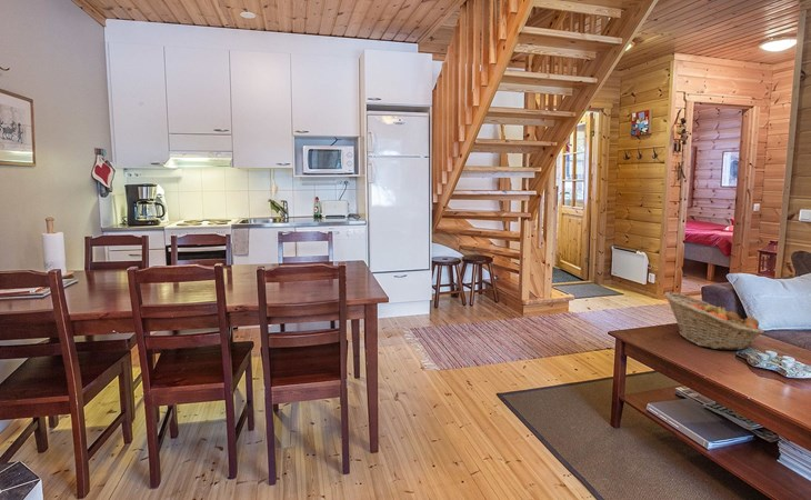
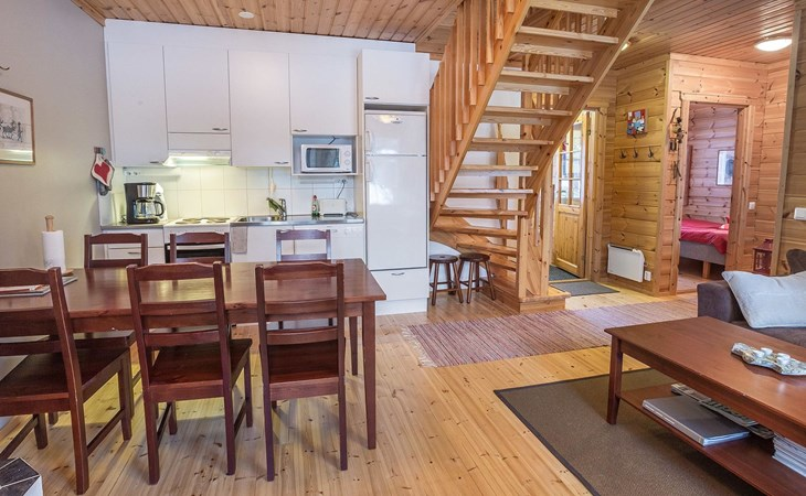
- fruit basket (709, 318)
